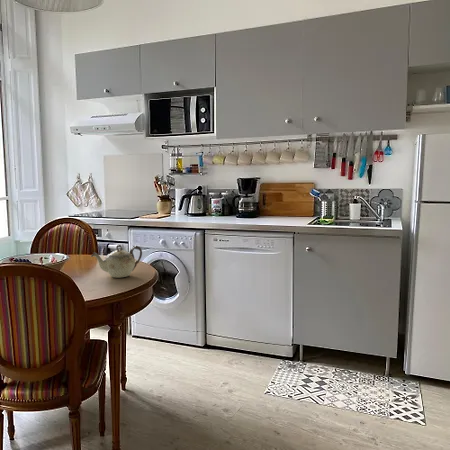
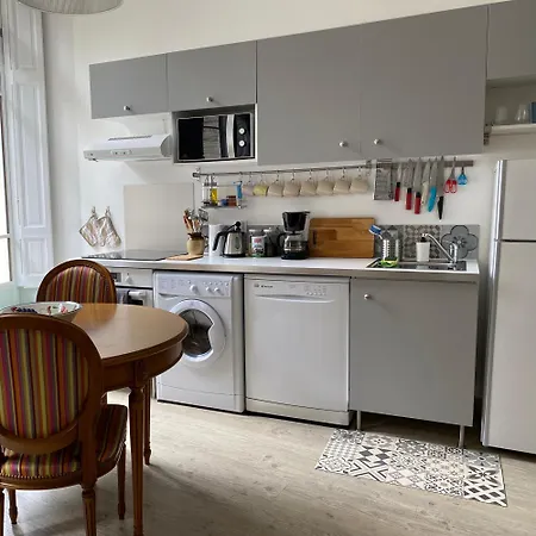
- teapot (117, 260)
